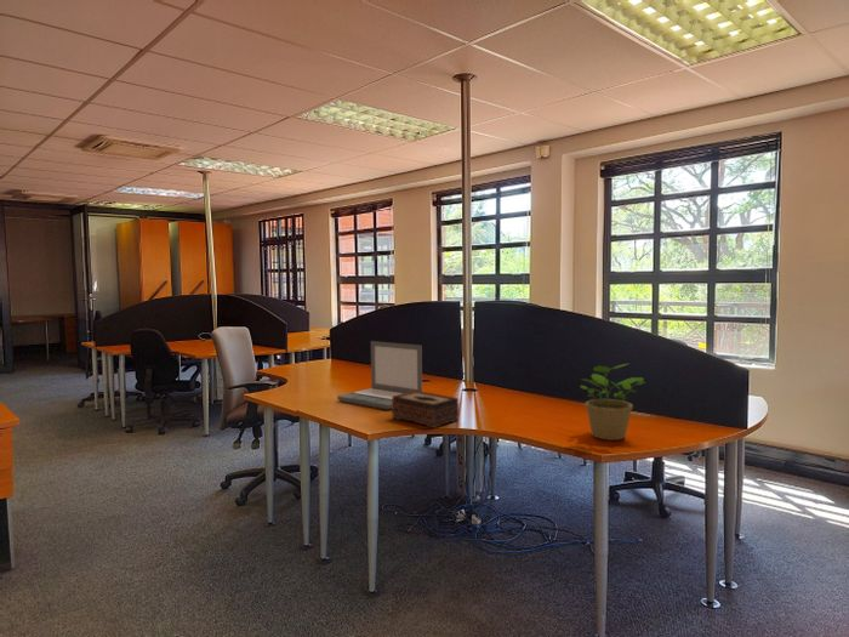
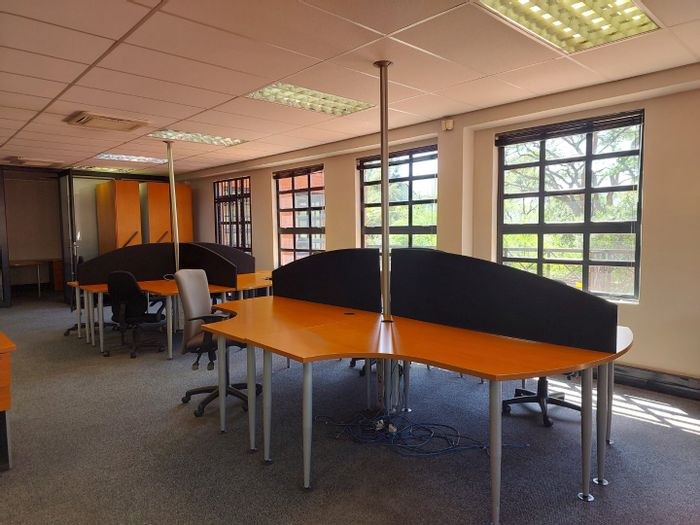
- potted plant (606, 397)
- tissue box (424, 408)
- laptop (380, 372)
